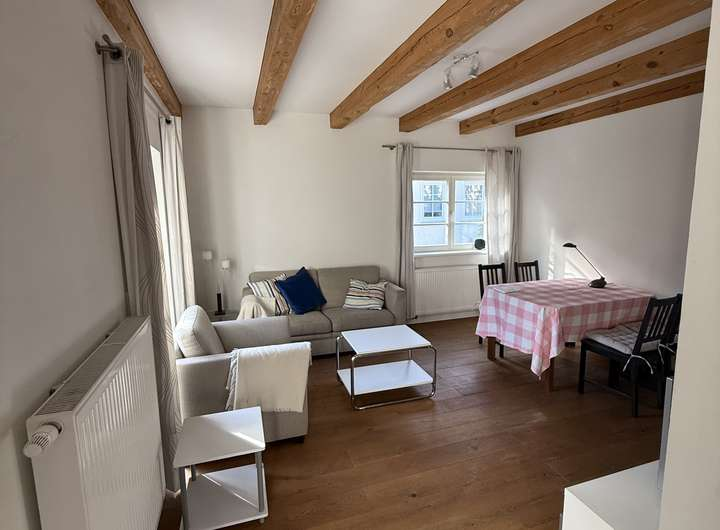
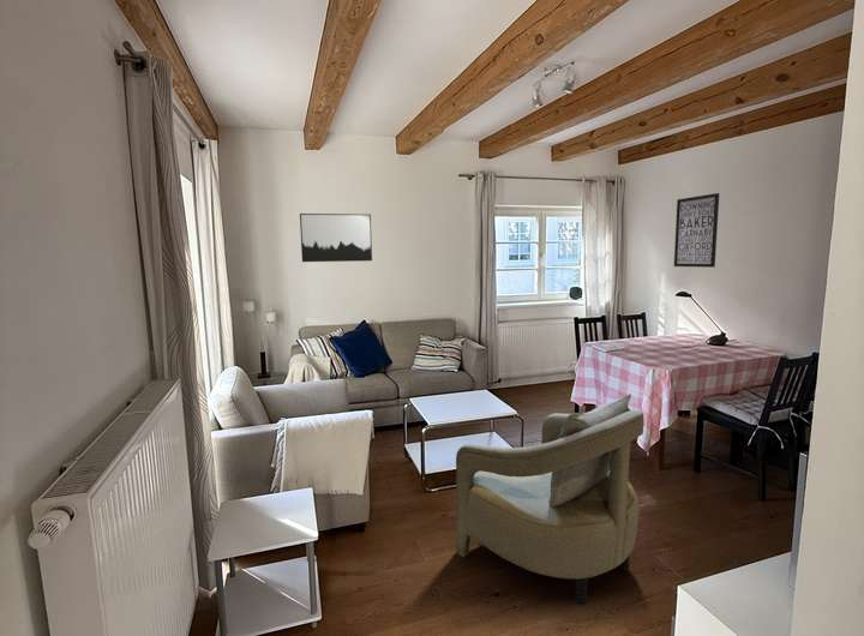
+ armchair (556, 475)
+ wall art (695, 232)
+ wall art (336, 238)
